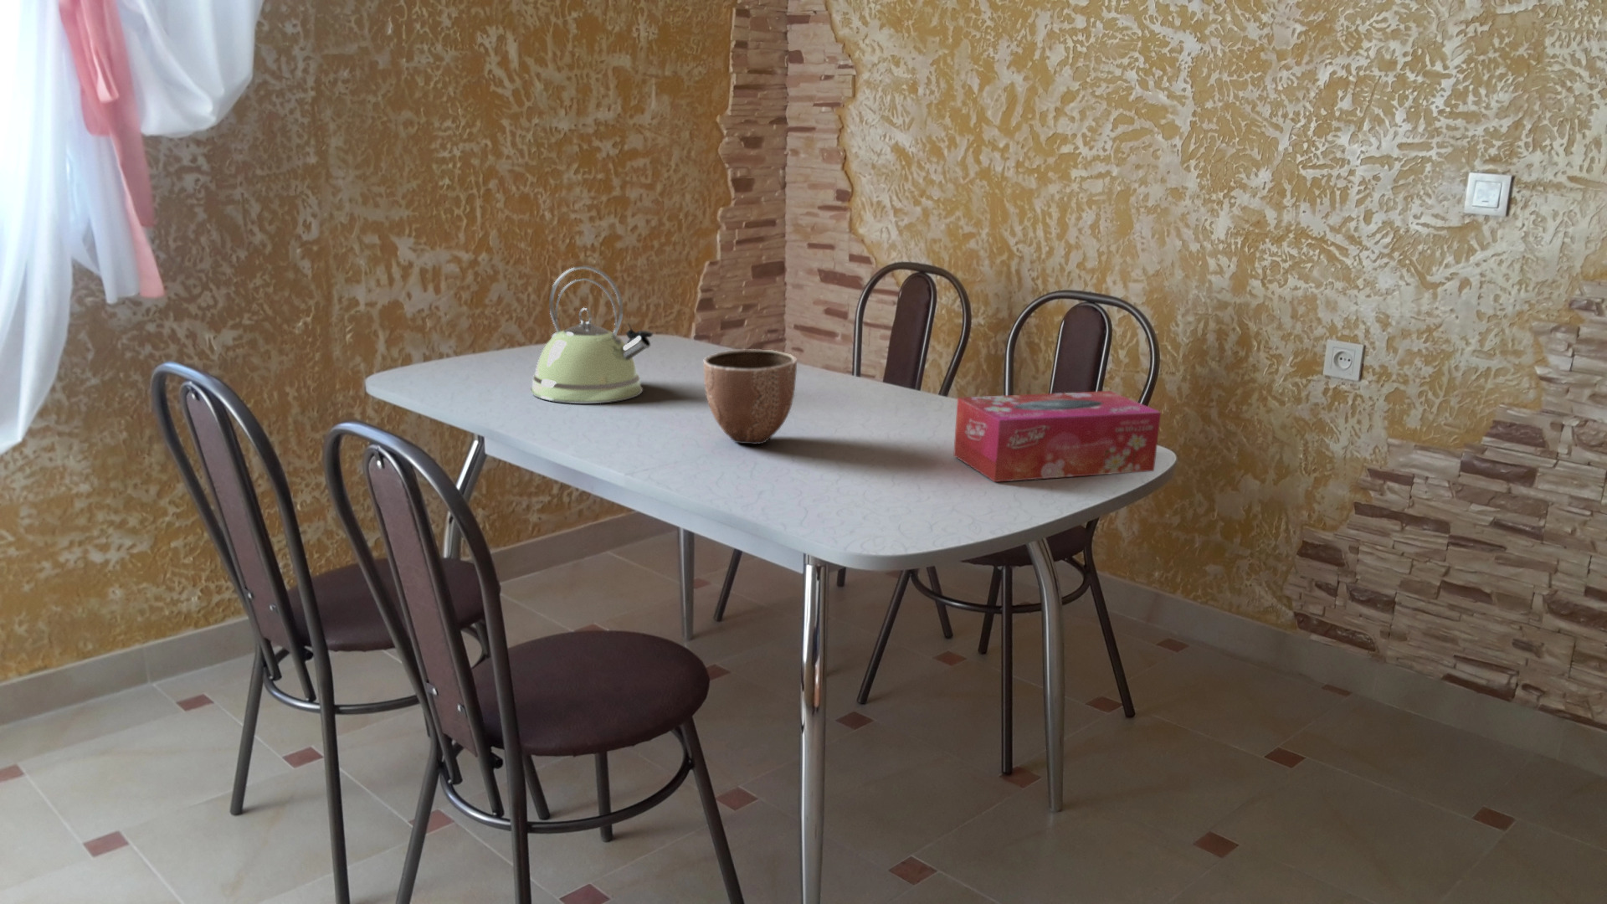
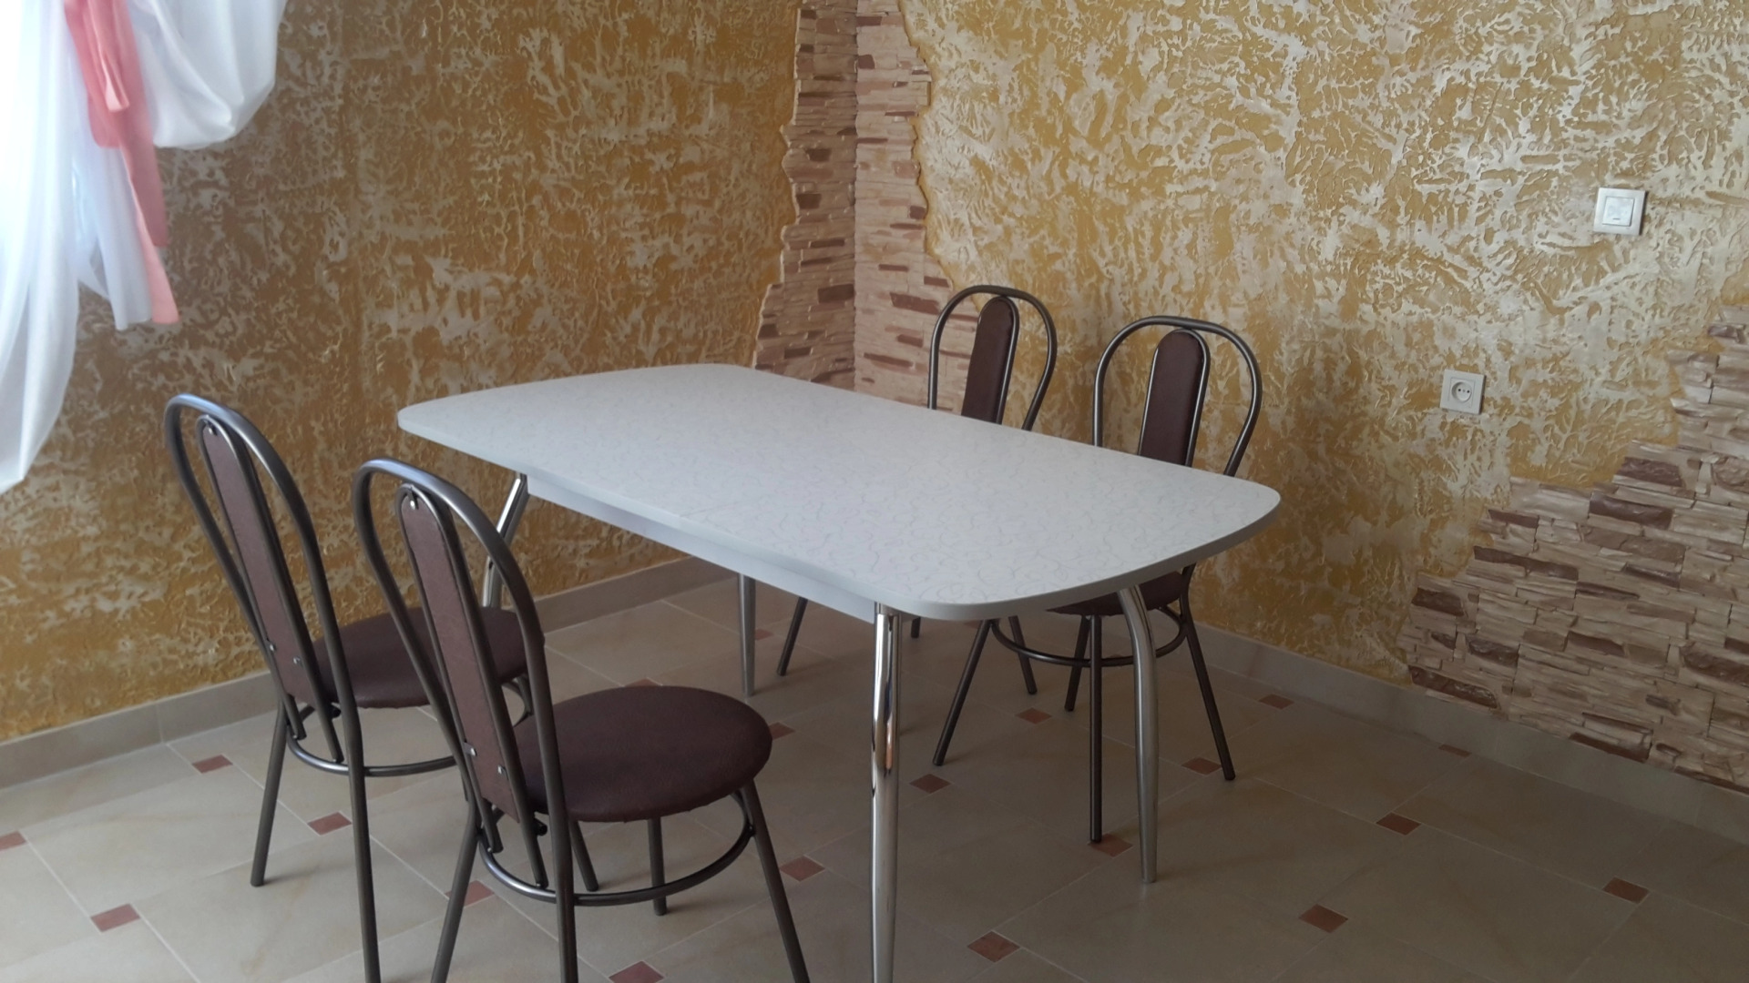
- tissue box (1055, 434)
- kettle (593, 329)
- decorative bowl (749, 400)
